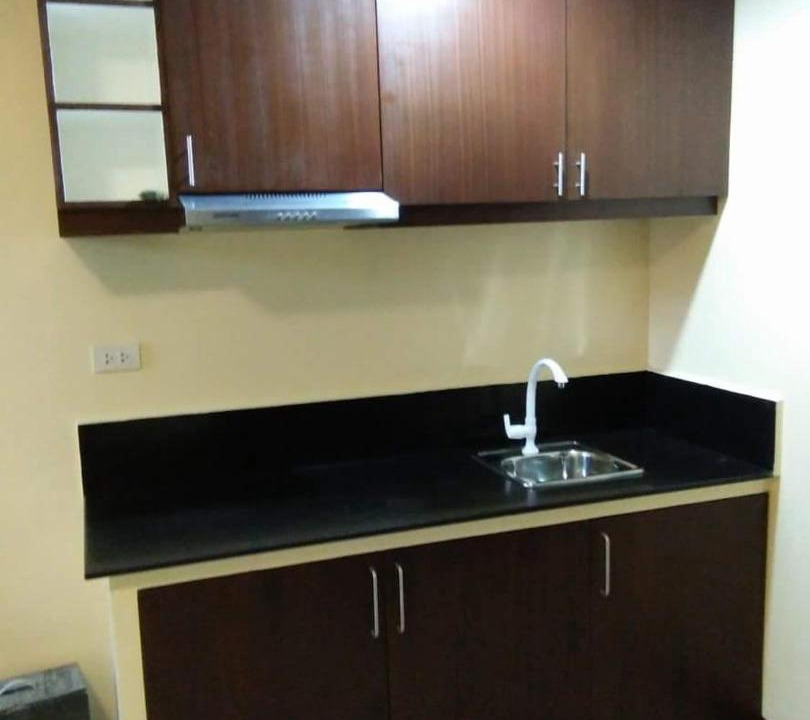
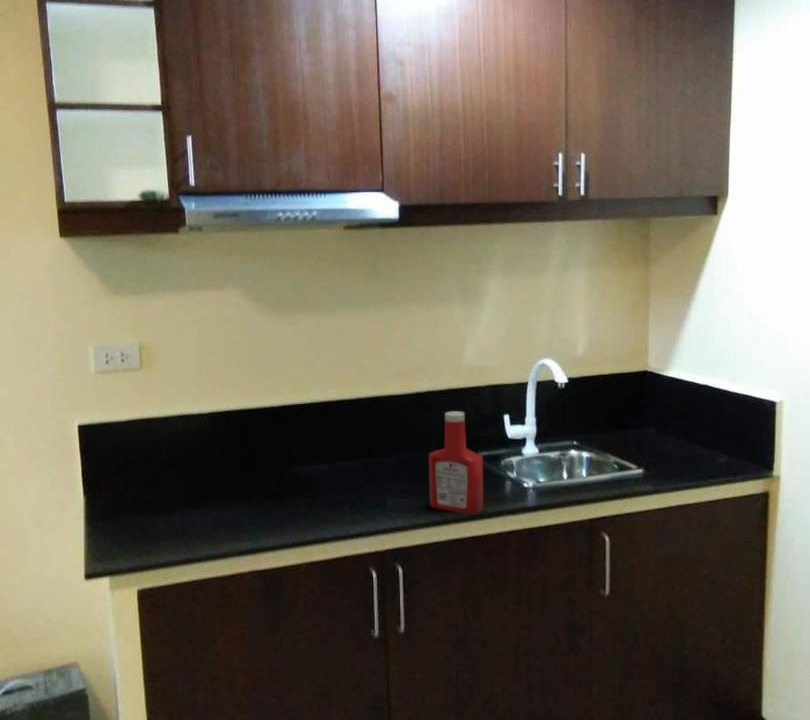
+ soap bottle (455, 460)
